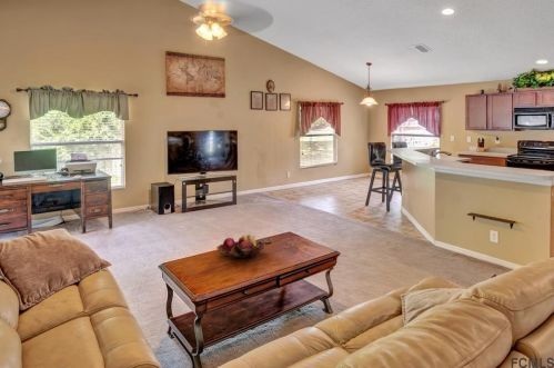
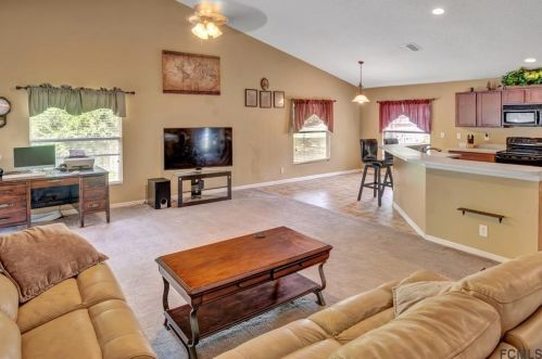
- fruit basket (242, 245)
